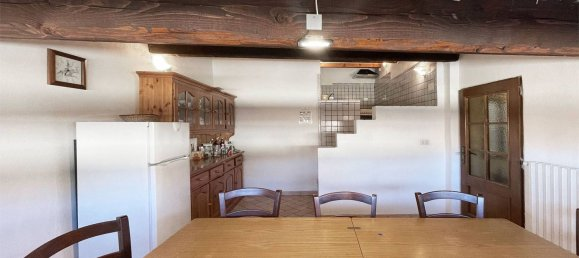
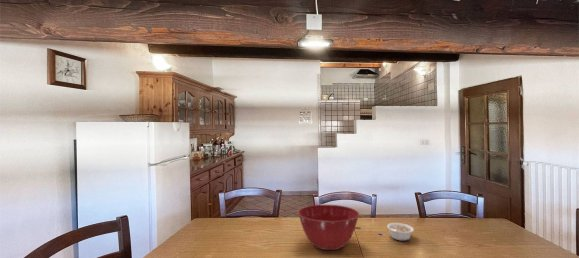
+ mixing bowl (328, 227)
+ legume (400, 231)
